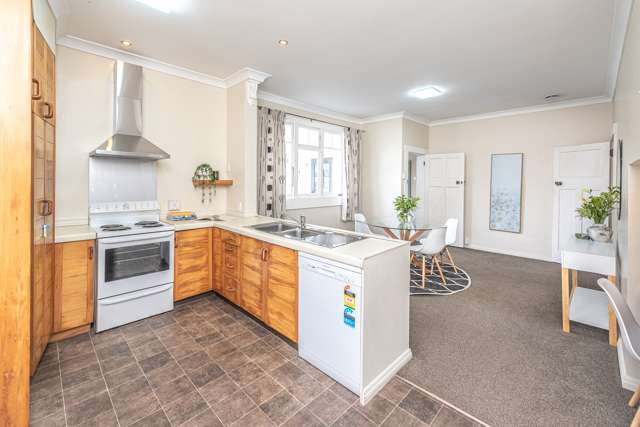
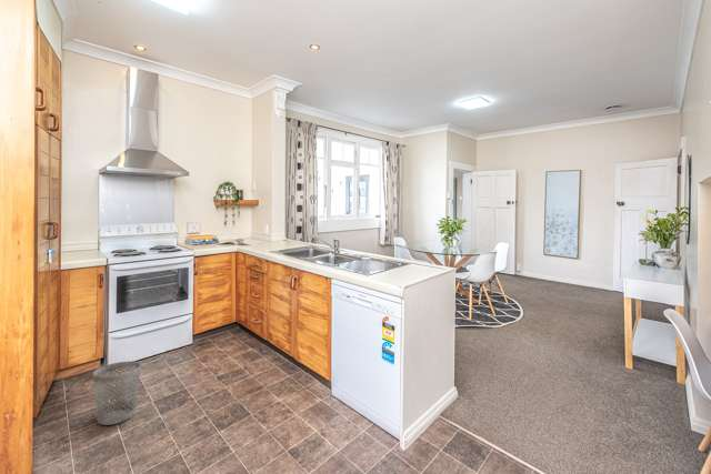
+ wastebasket (118, 392)
